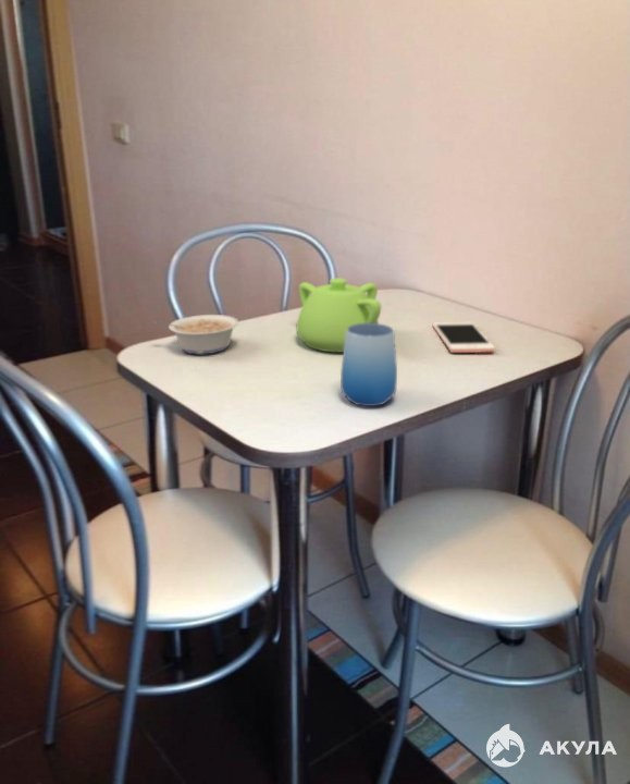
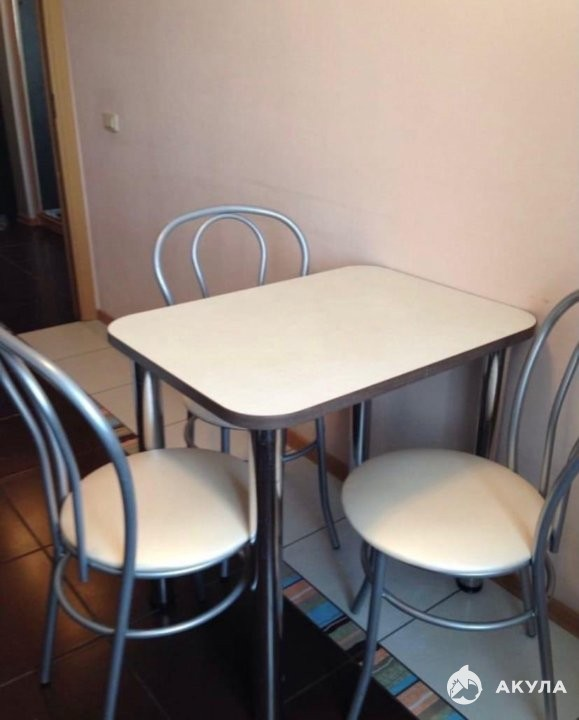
- legume (201, 333)
- cup (369, 364)
- teapot (342, 309)
- cell phone (461, 336)
